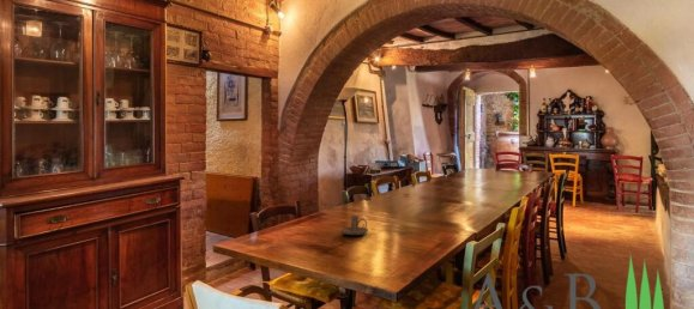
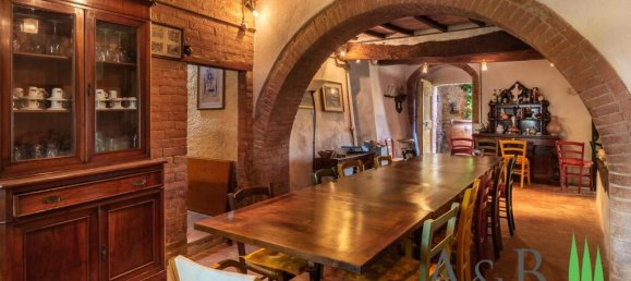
- candle holder (356, 224)
